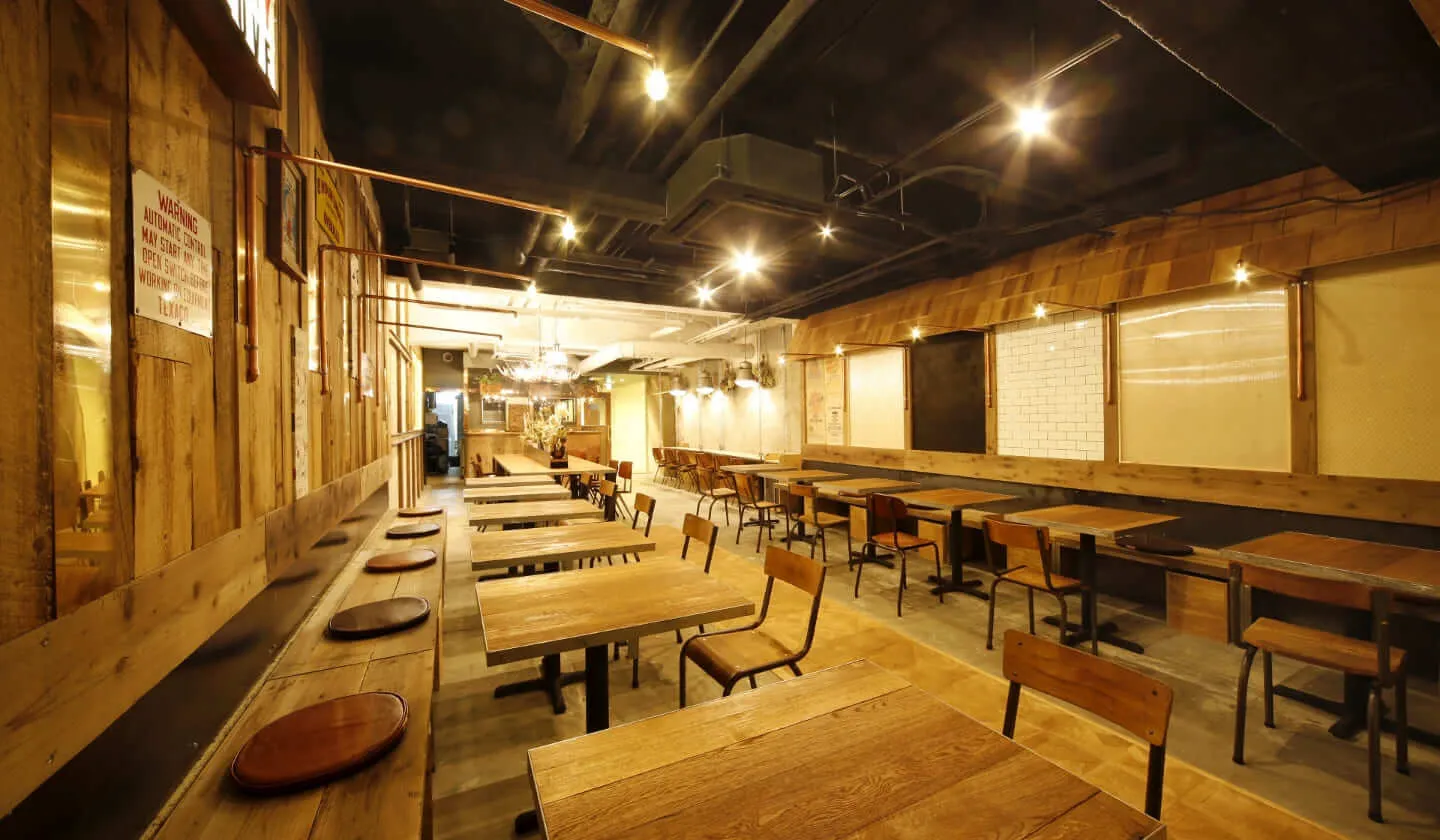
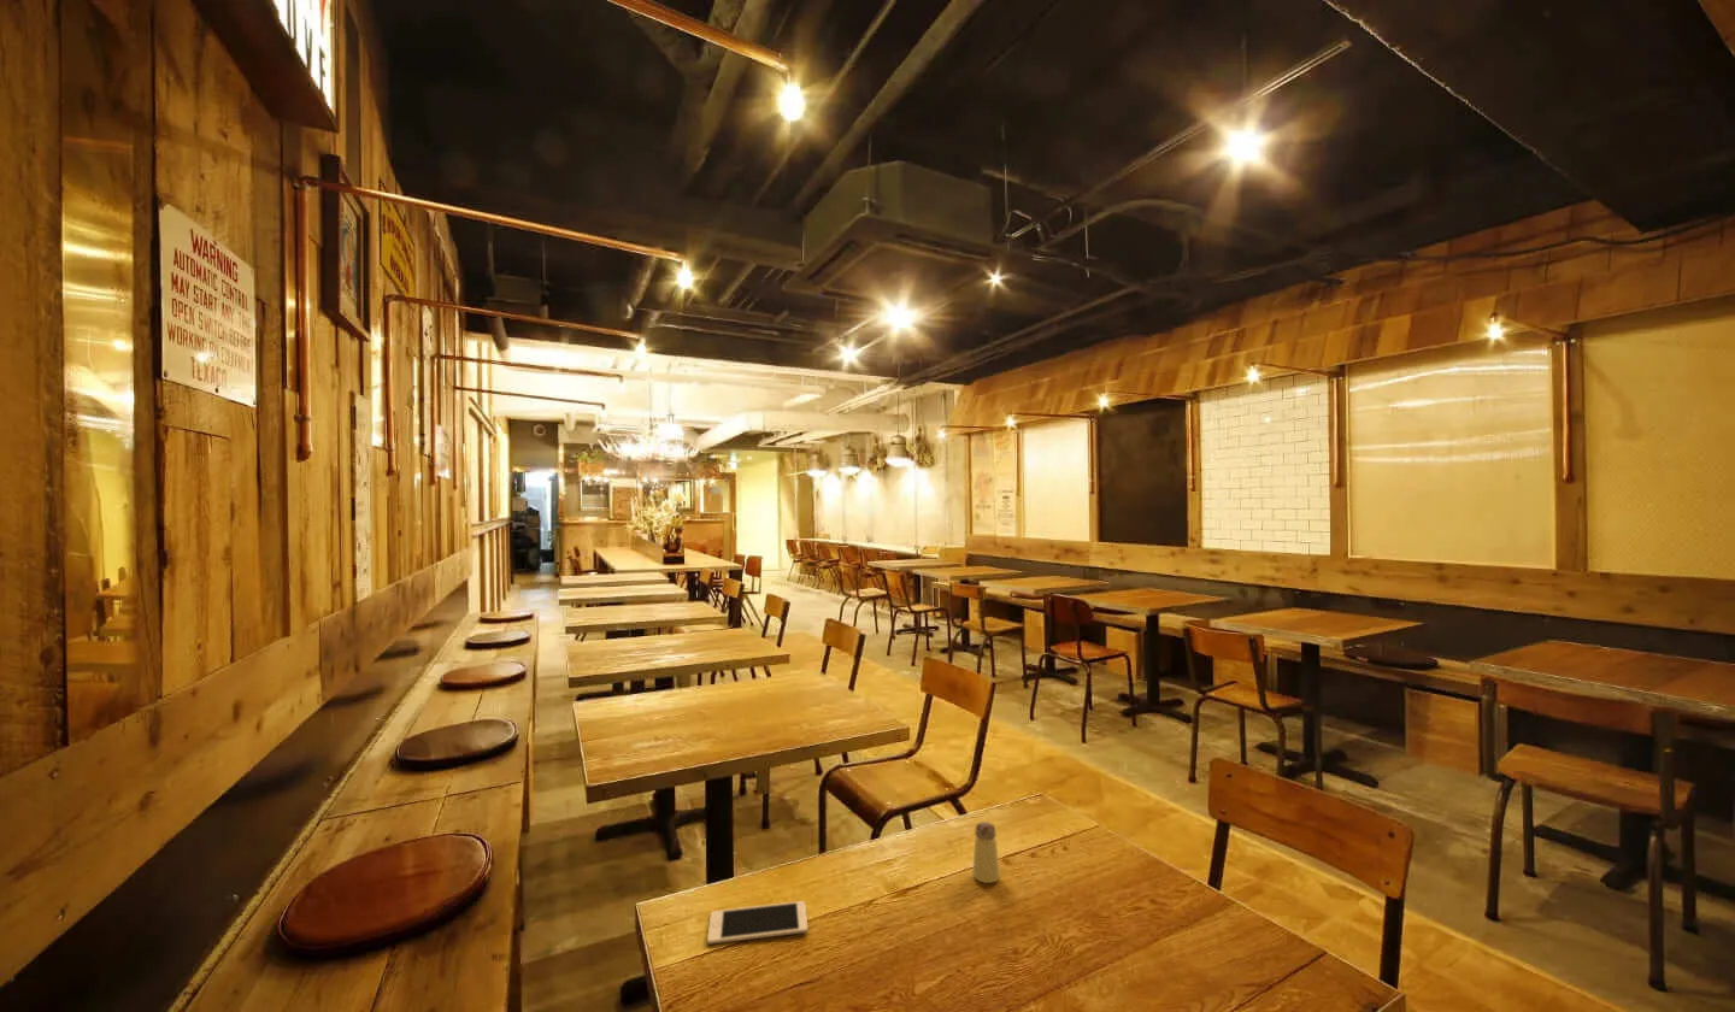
+ saltshaker (986, 851)
+ cell phone (758, 922)
